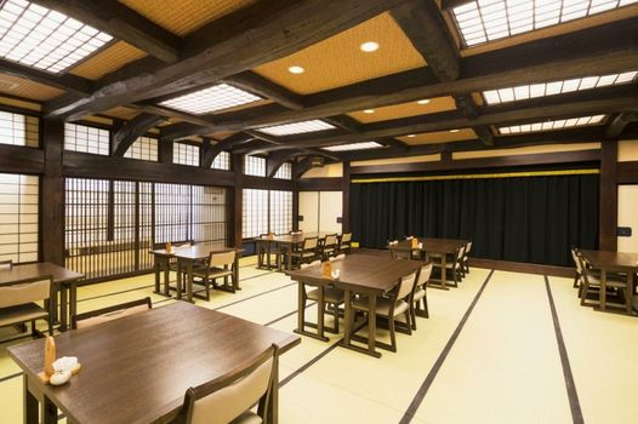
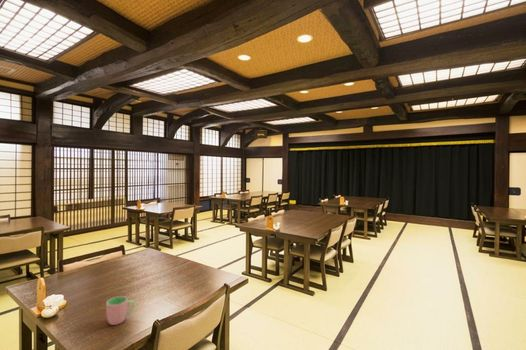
+ cup (120, 310)
